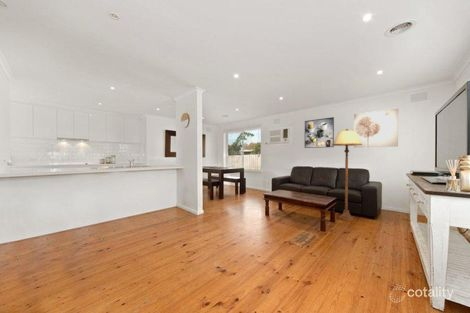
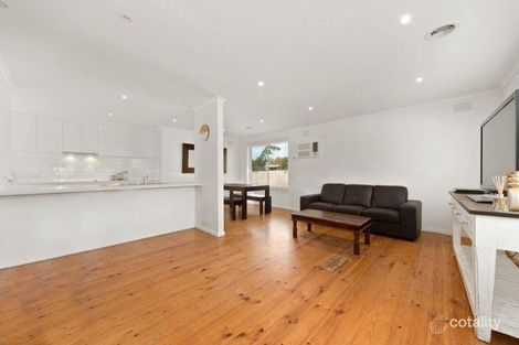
- wall art (374, 129)
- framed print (318, 133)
- floor lamp (346, 174)
